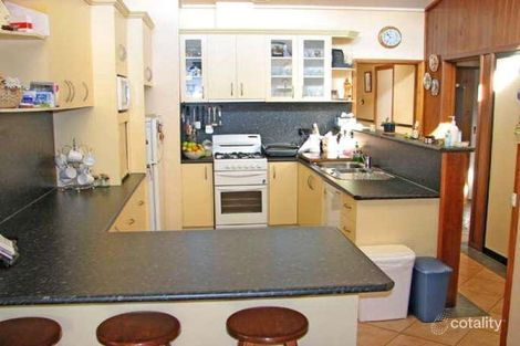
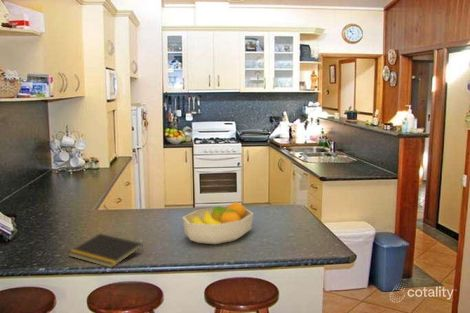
+ notepad (105, 249)
+ fruit bowl (218, 220)
